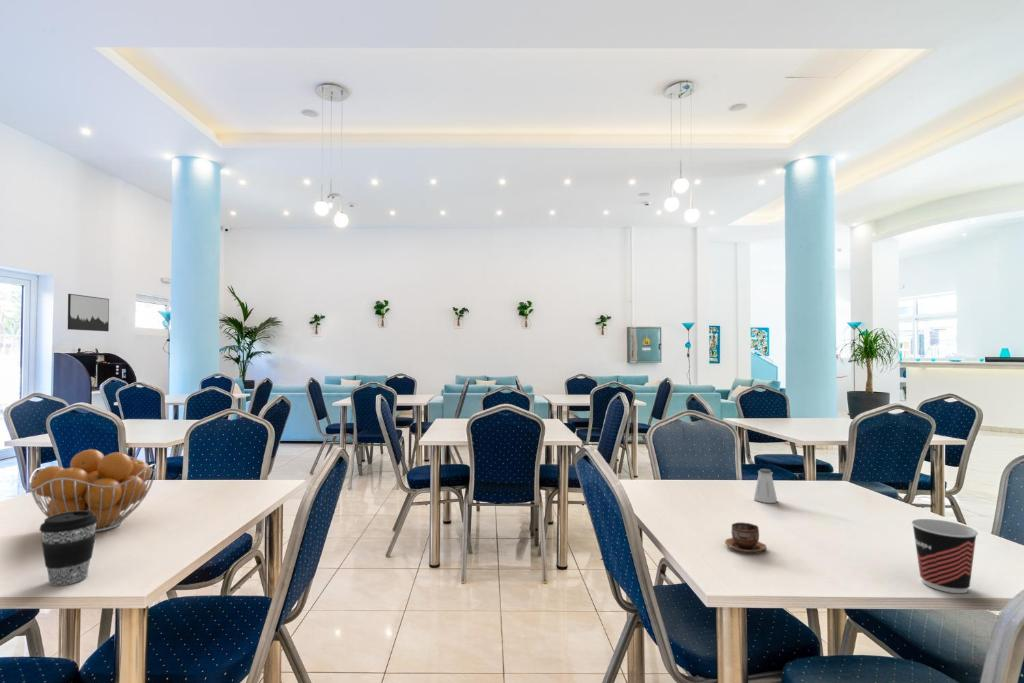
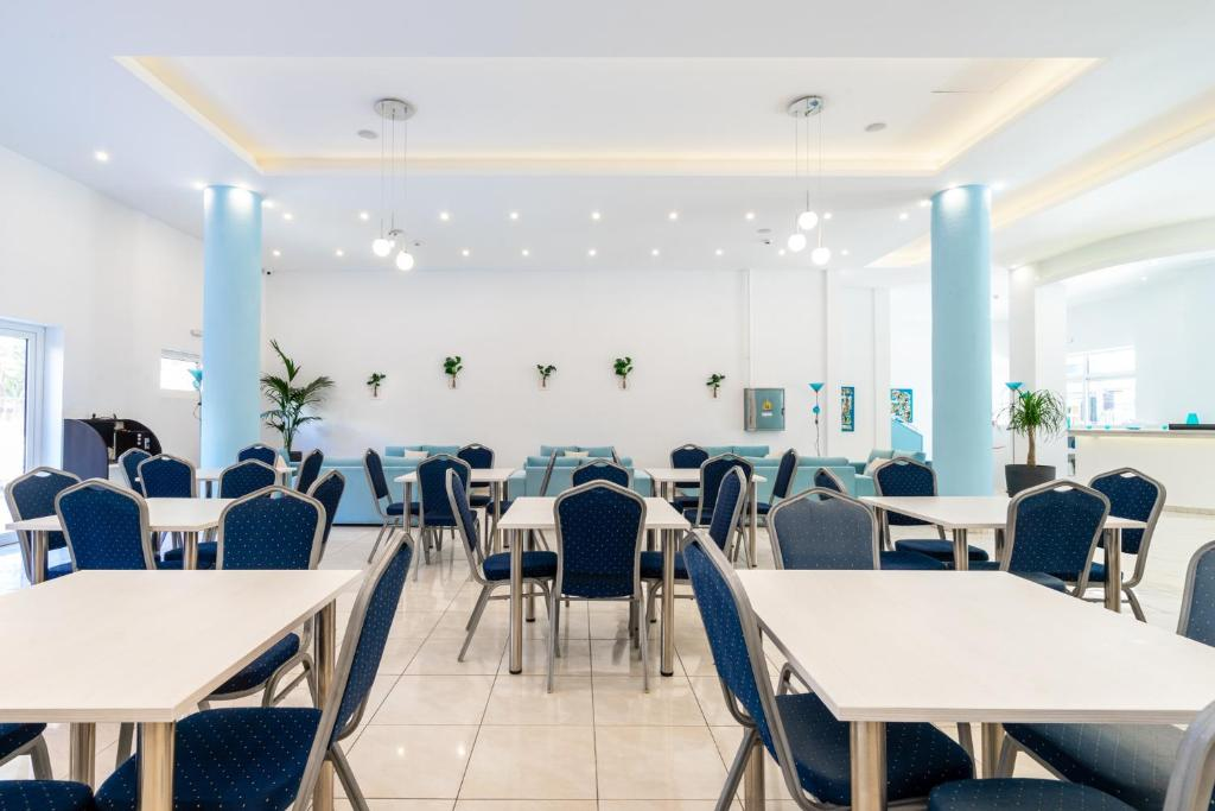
- saltshaker (765, 484)
- cup (944, 556)
- fruit basket (96, 489)
- wall art (89, 313)
- cup (746, 536)
- coffee cup (68, 547)
